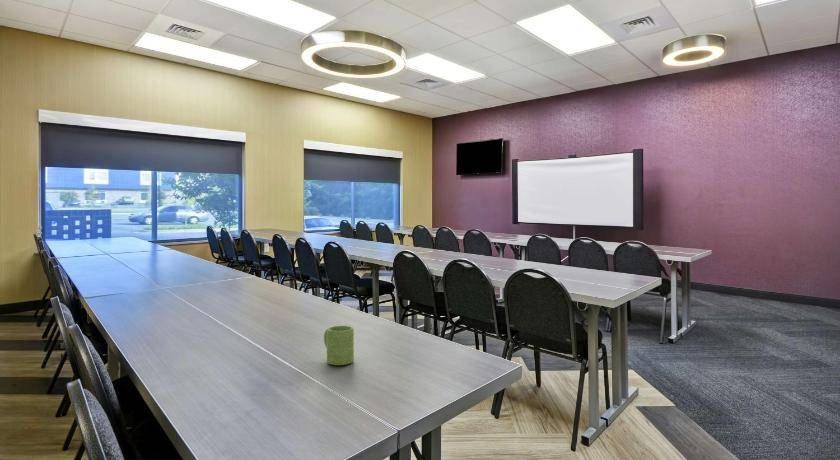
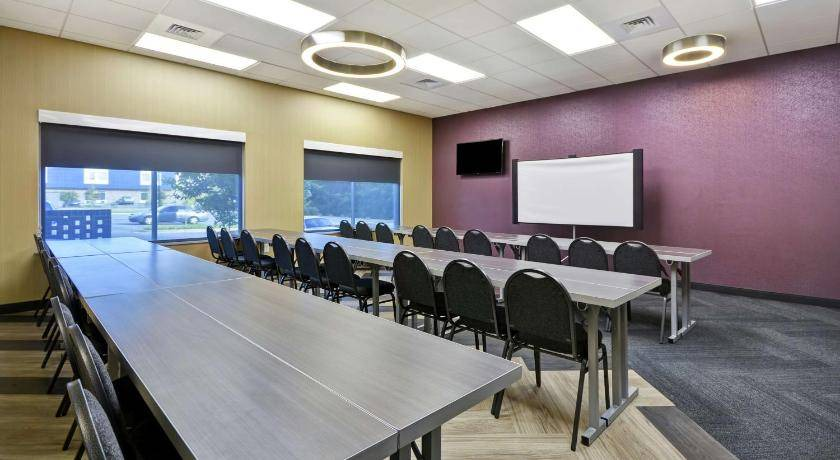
- mug (336, 343)
